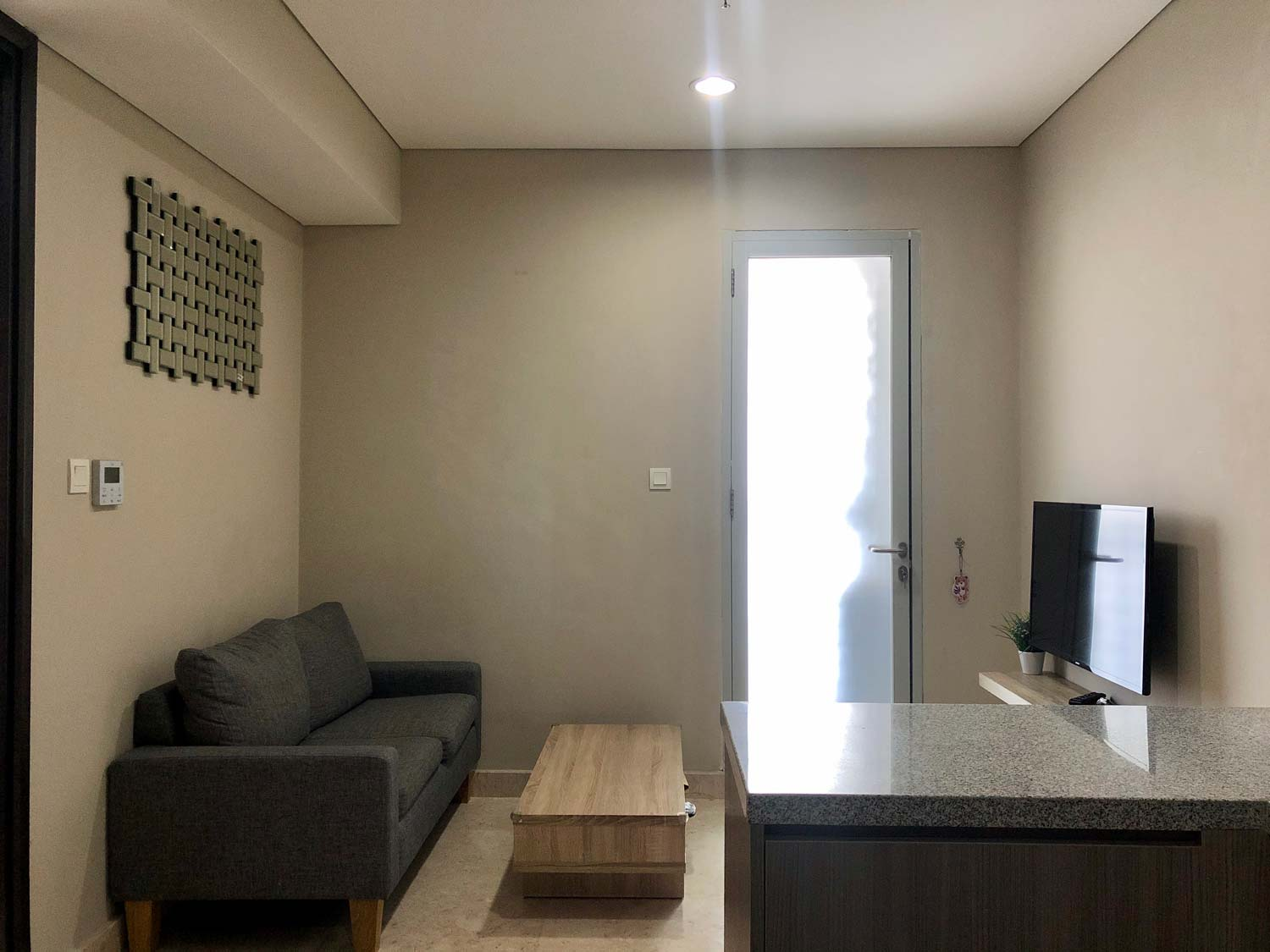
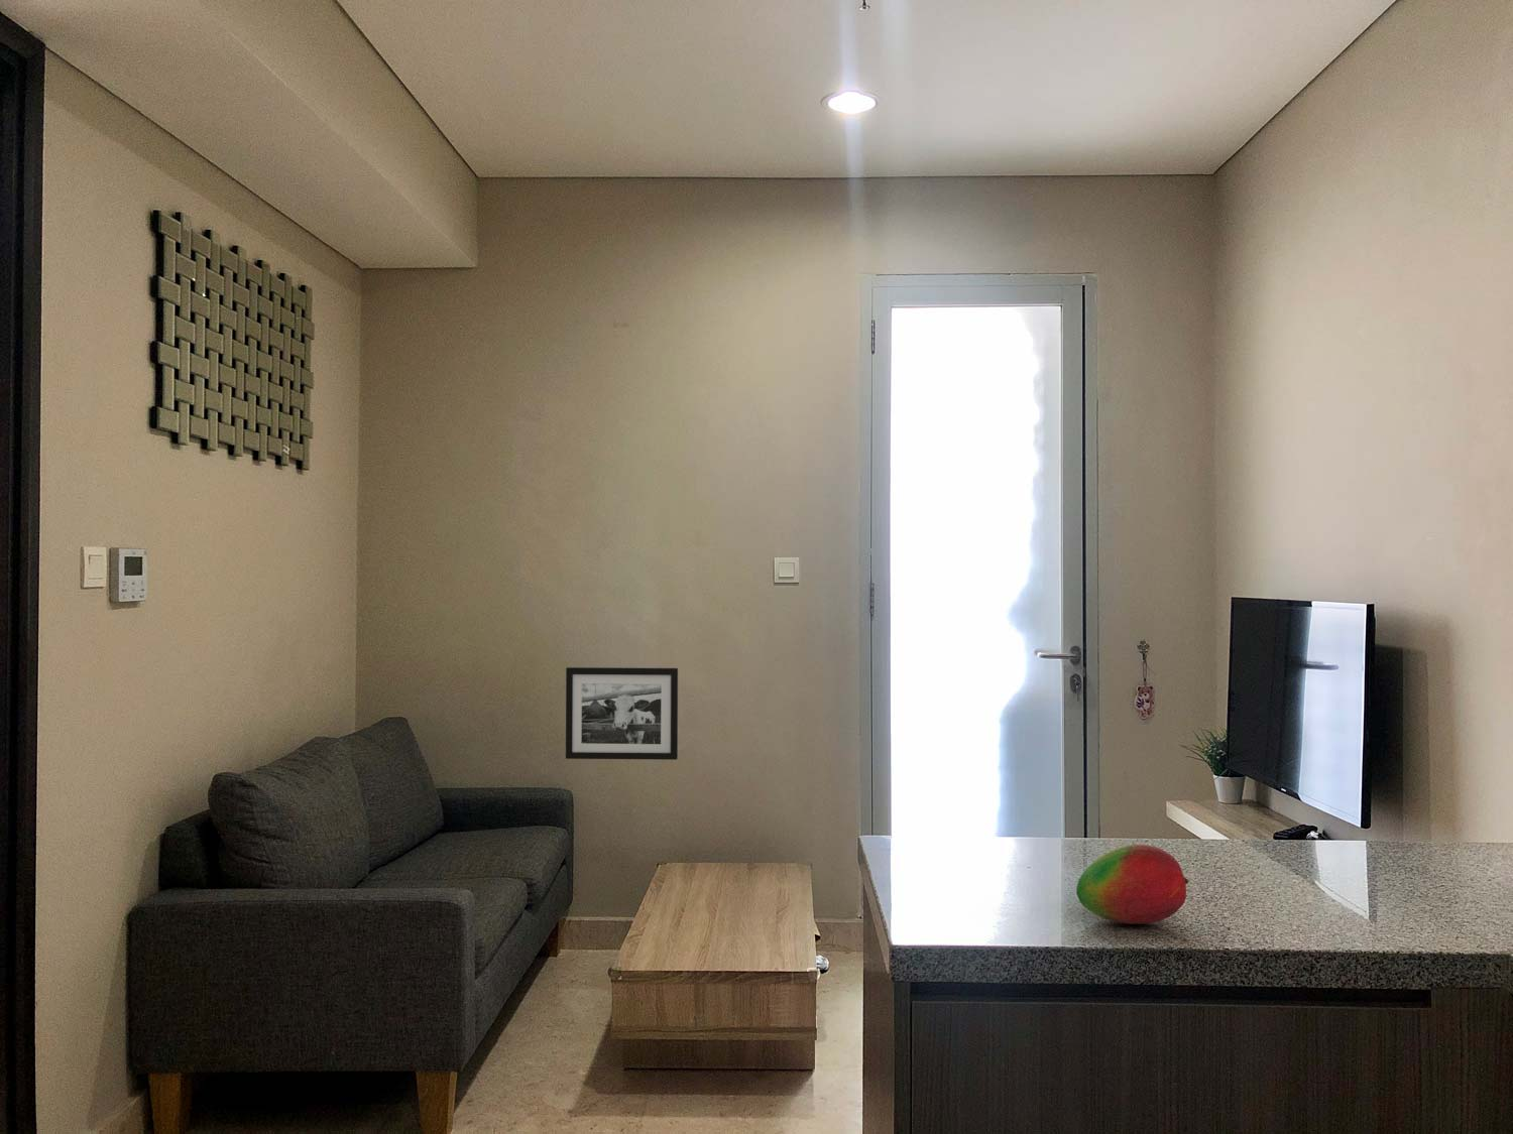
+ picture frame (622, 712)
+ fruit (1132, 883)
